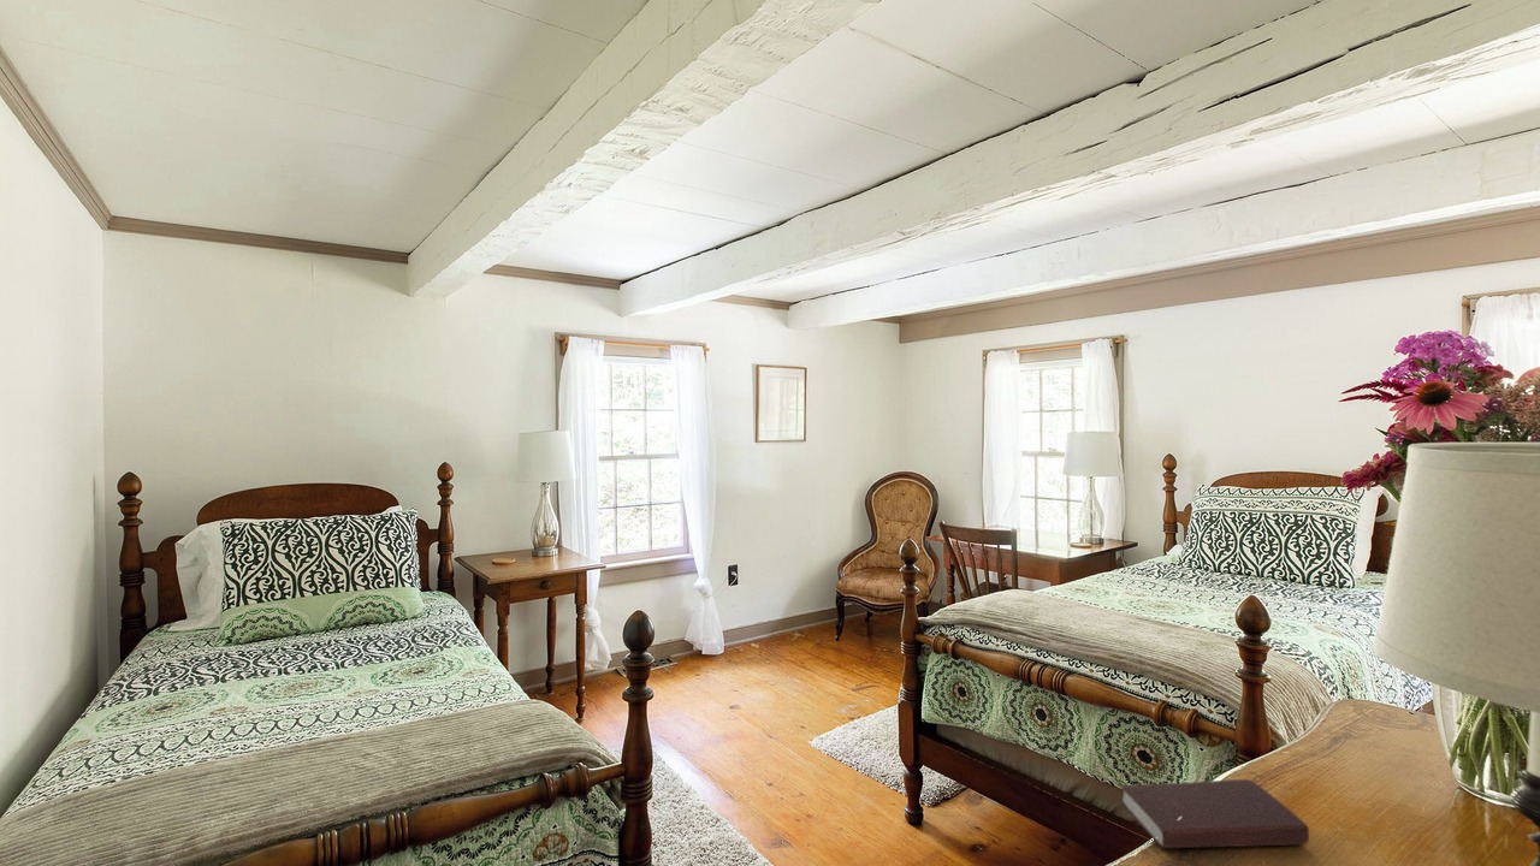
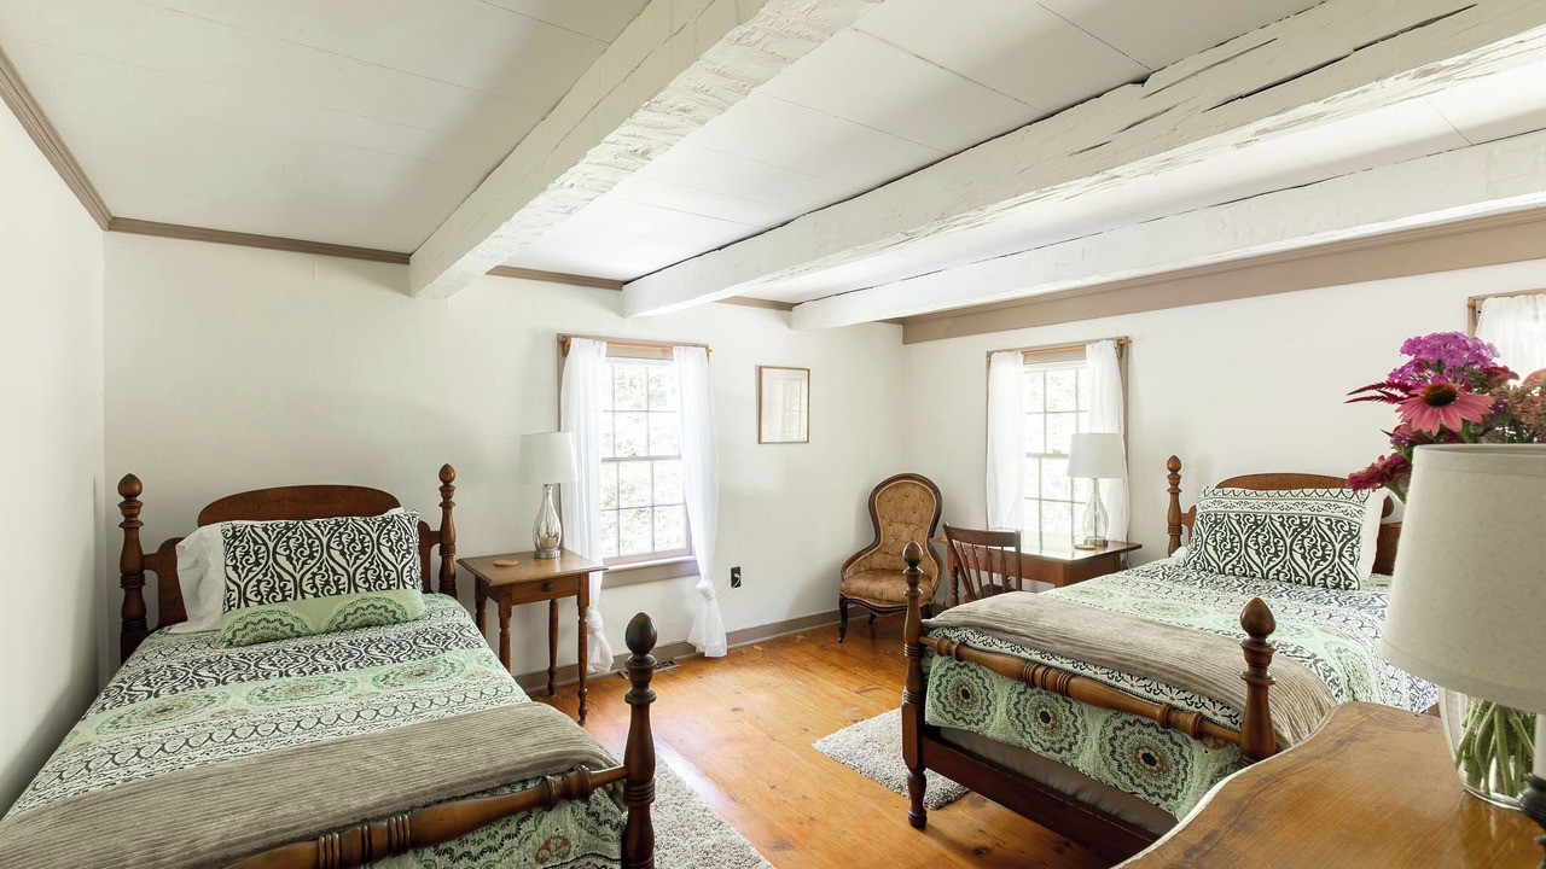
- book (1208, 812)
